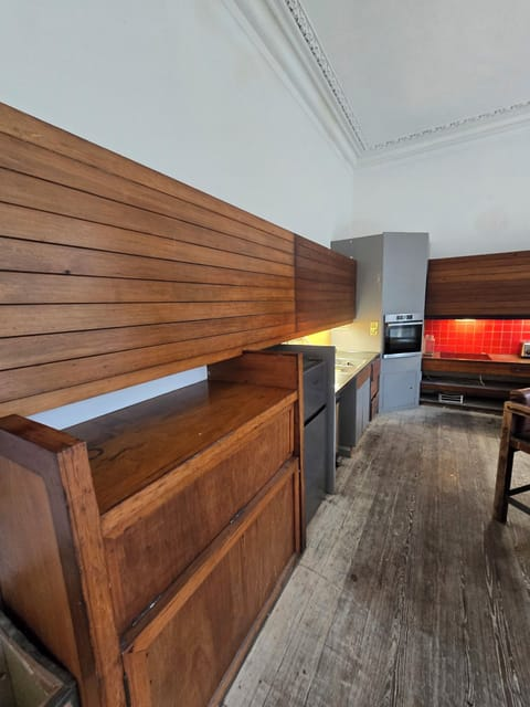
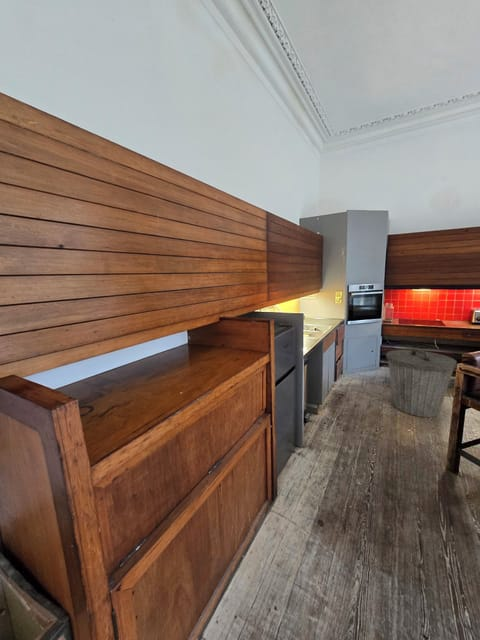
+ trash can (417, 379)
